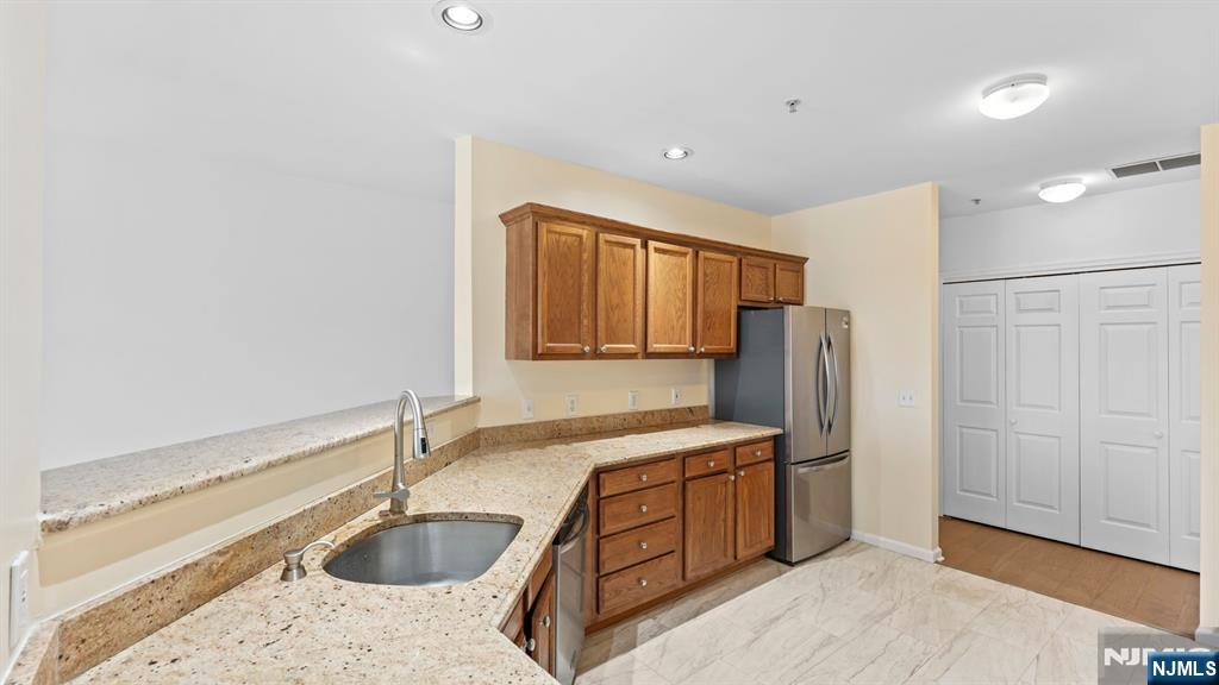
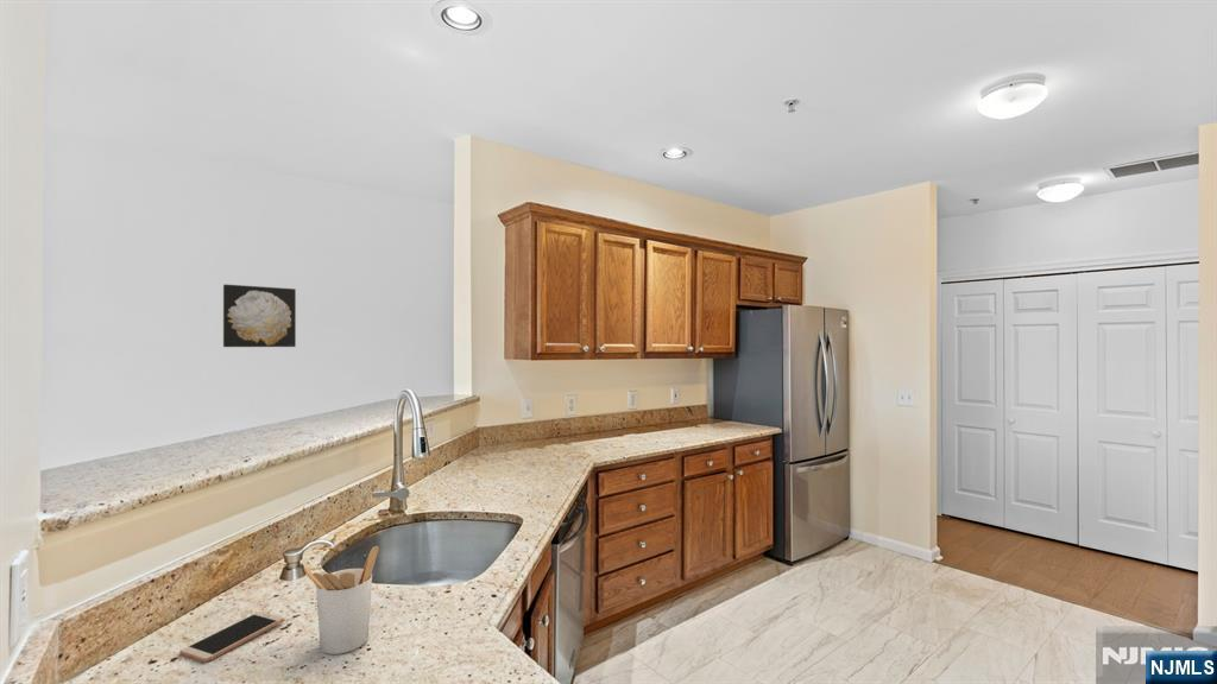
+ utensil holder (341, 601)
+ wall art (260, 316)
+ smartphone (234, 634)
